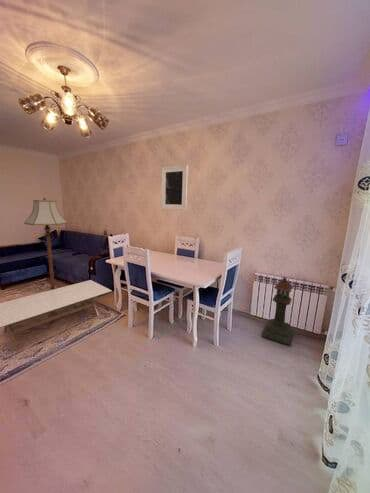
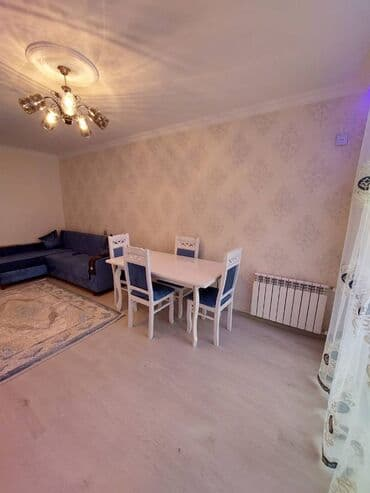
- lantern (281, 306)
- coffee table (54, 310)
- floor lamp (49, 246)
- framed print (173, 188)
